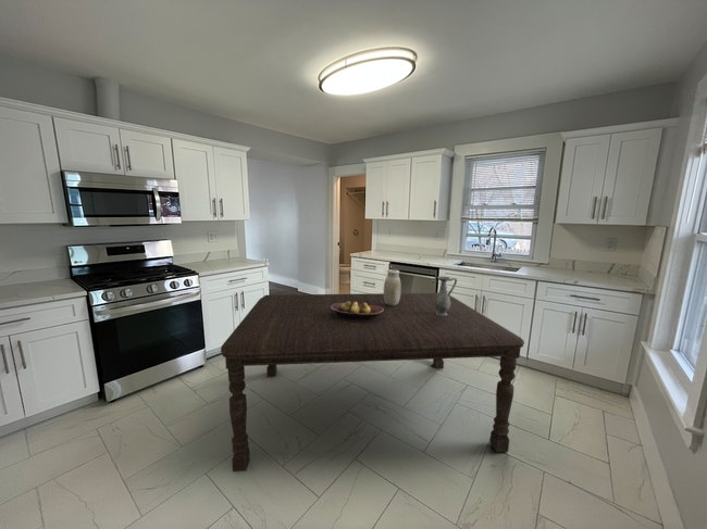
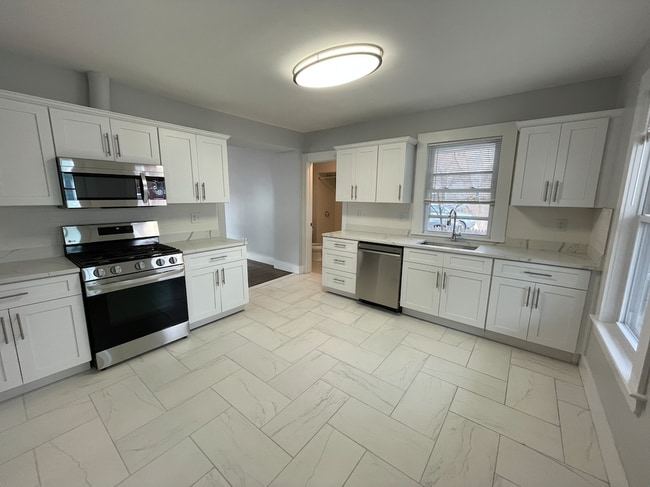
- fruit bowl (357, 308)
- vase (390, 285)
- pitcher (445, 295)
- dining table (365, 358)
